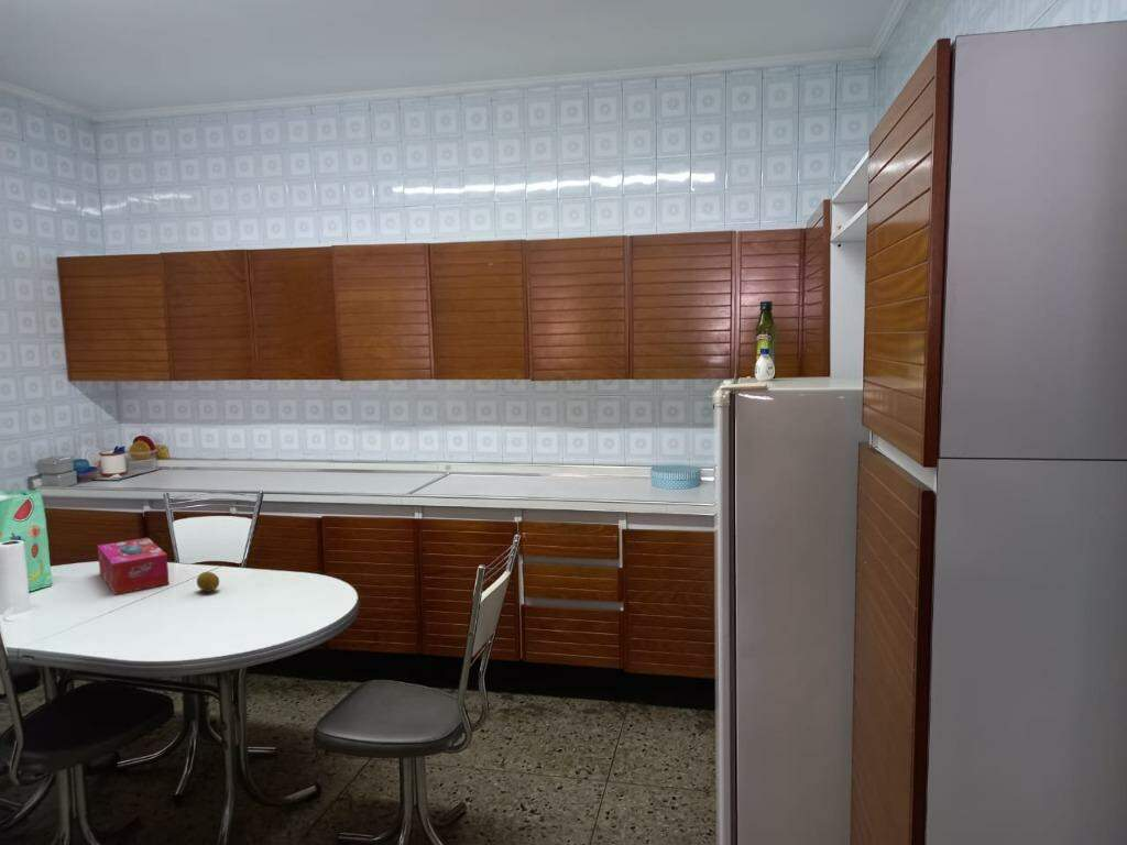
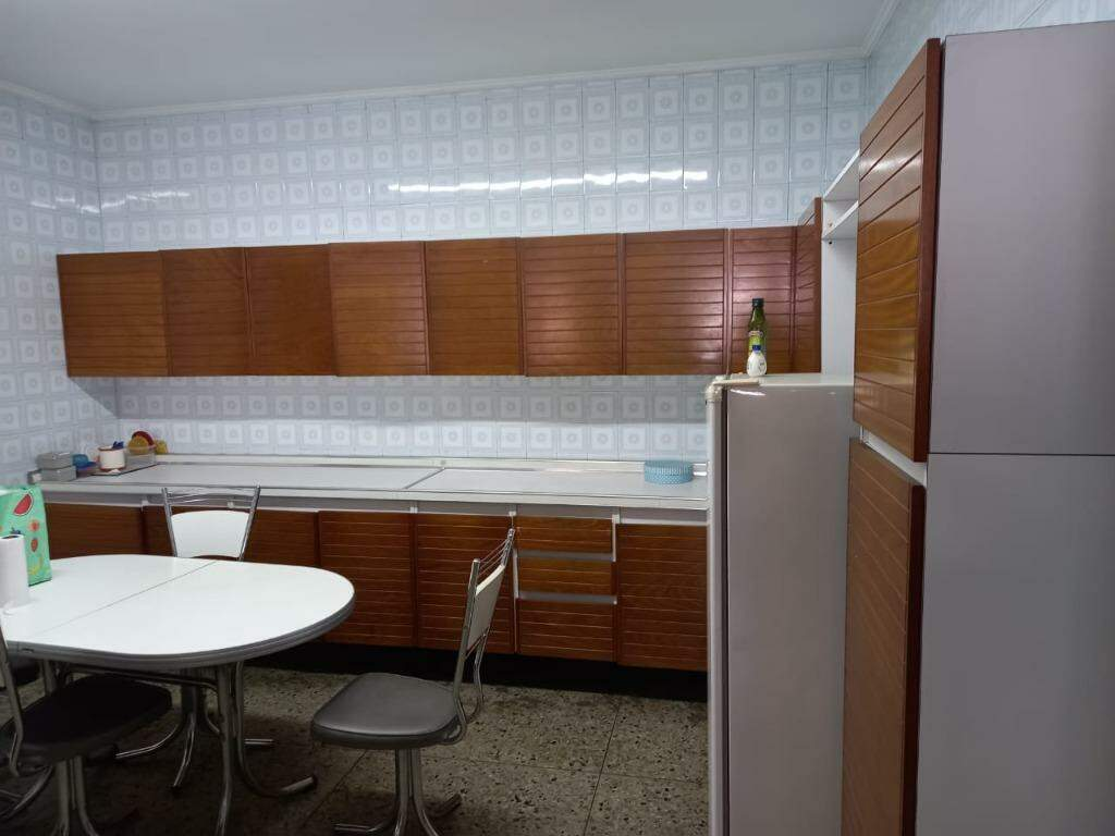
- tissue box (132, 563)
- fruit (207, 581)
